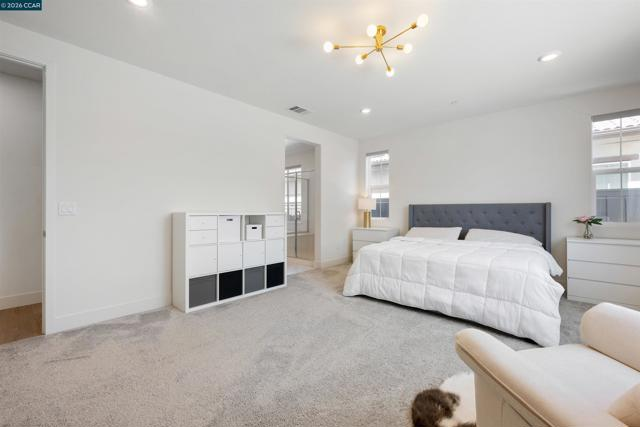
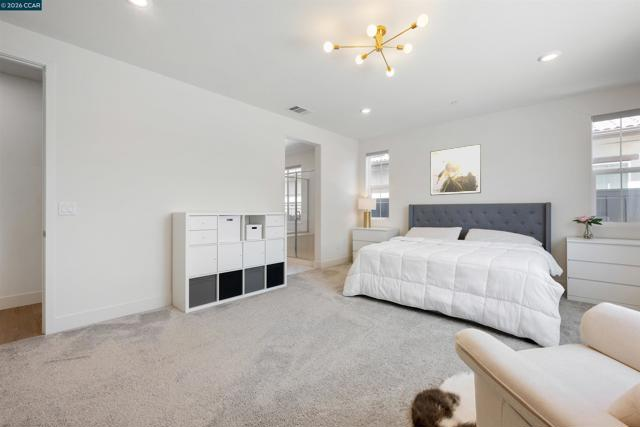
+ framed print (454, 171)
